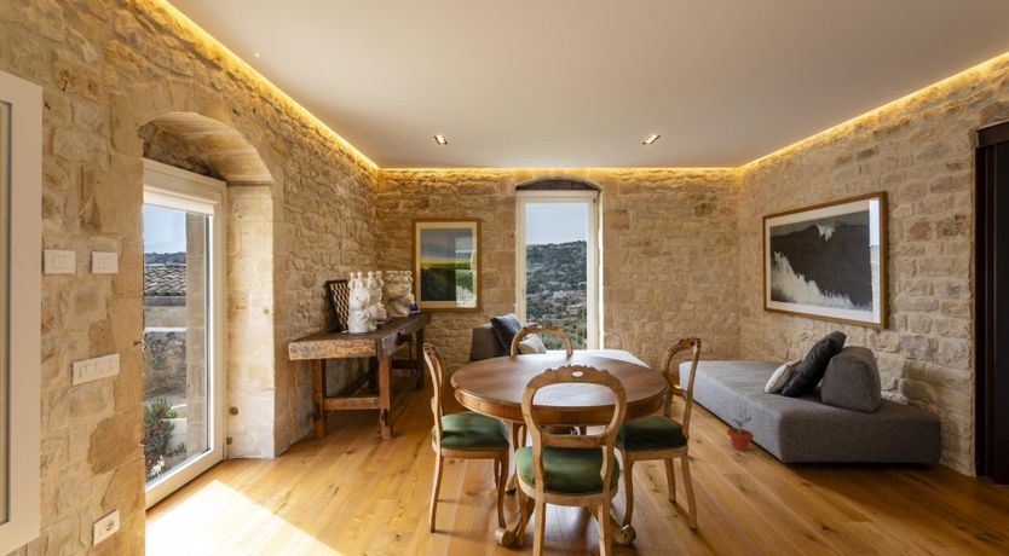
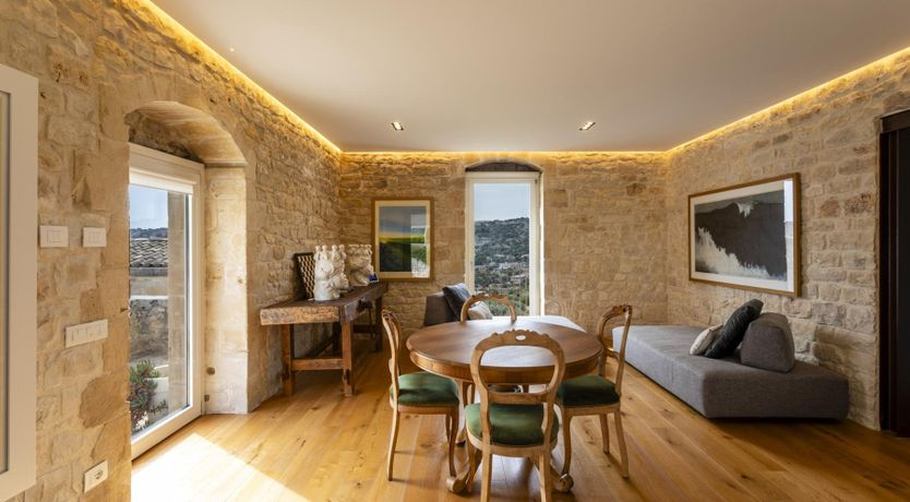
- potted plant (740, 429)
